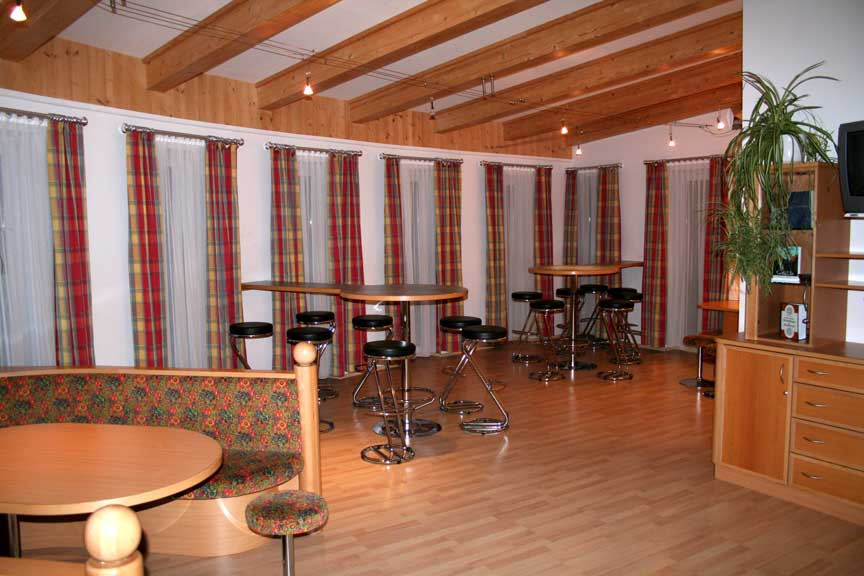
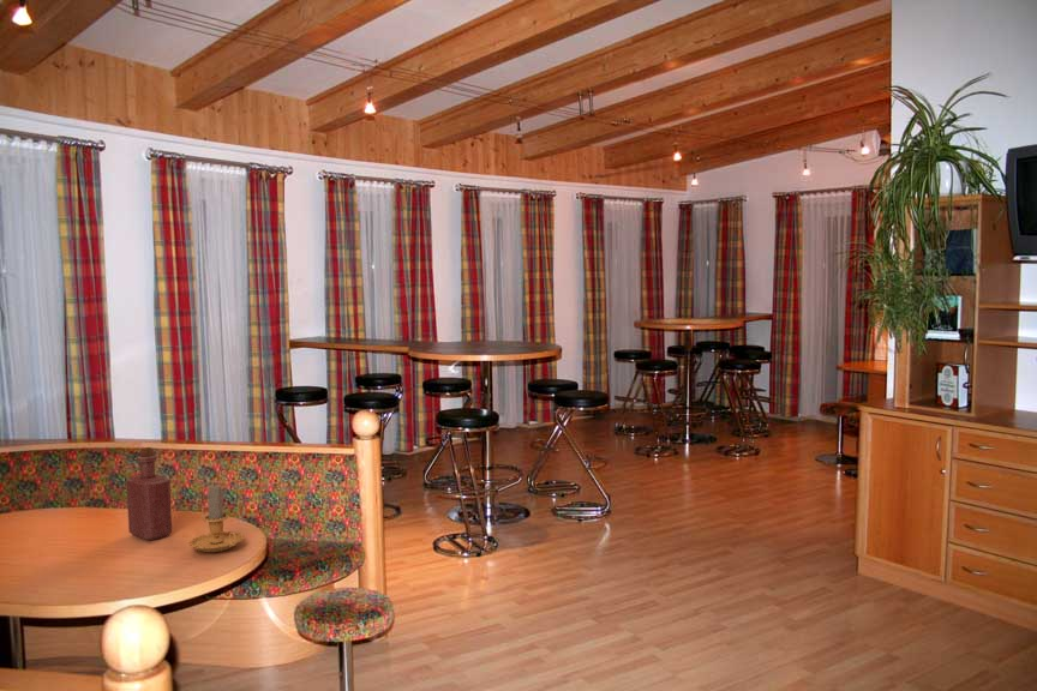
+ candle (218, 516)
+ bottle (148, 491)
